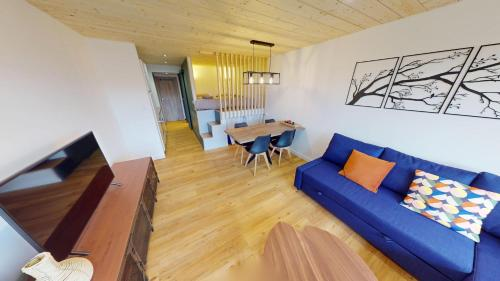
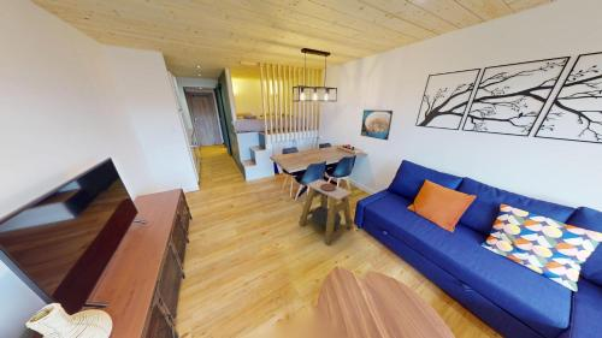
+ side table (326, 206)
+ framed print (374, 124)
